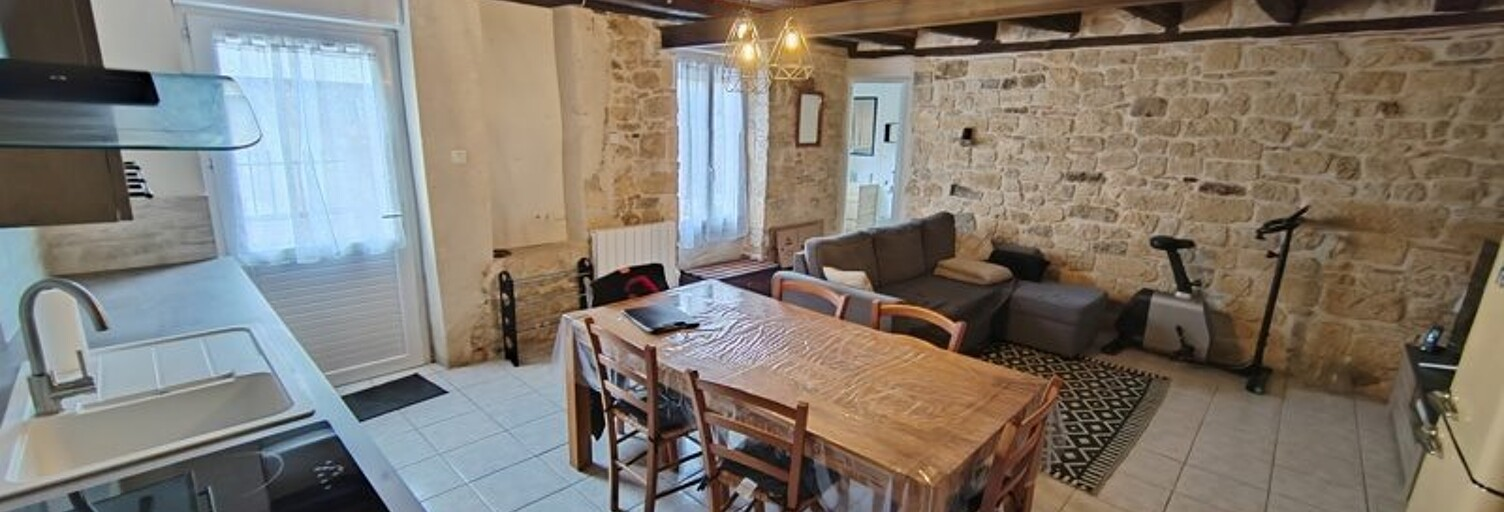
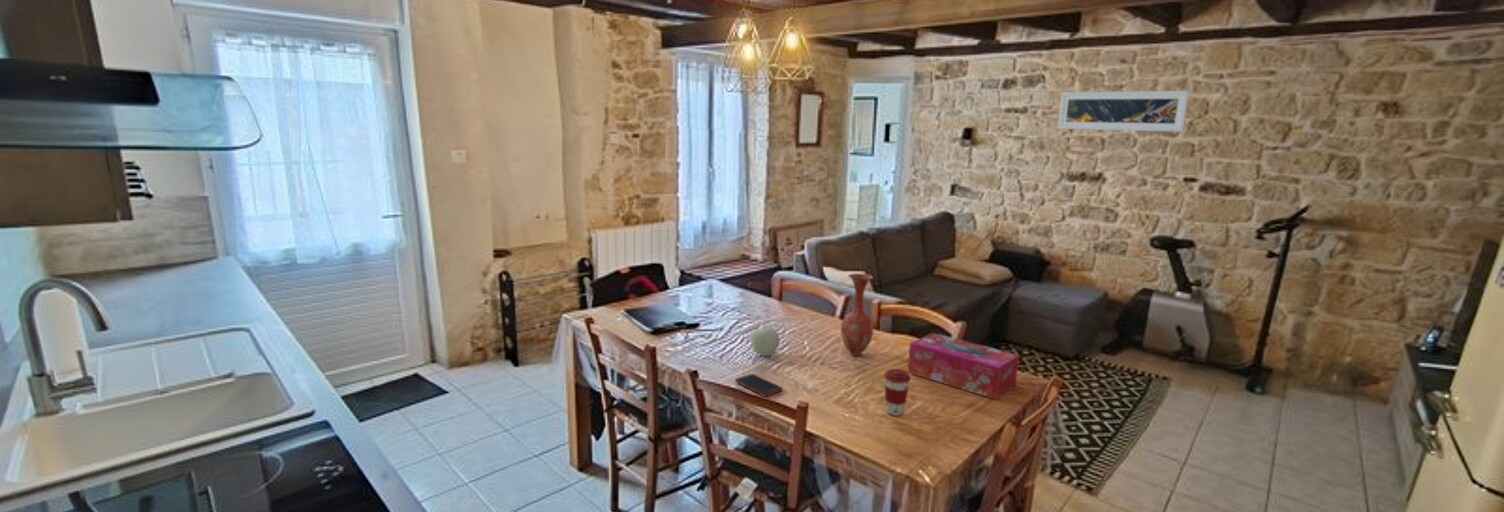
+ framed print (1119, 110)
+ tissue box (961, 363)
+ coffee cup (896, 392)
+ vase (858, 315)
+ cell phone (758, 384)
+ fruit (765, 341)
